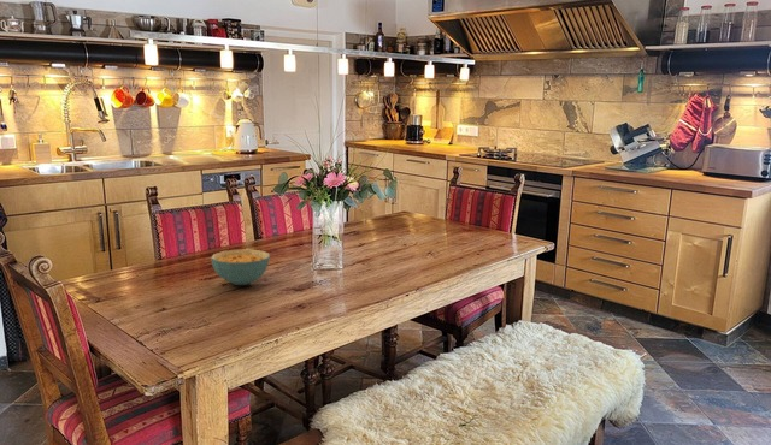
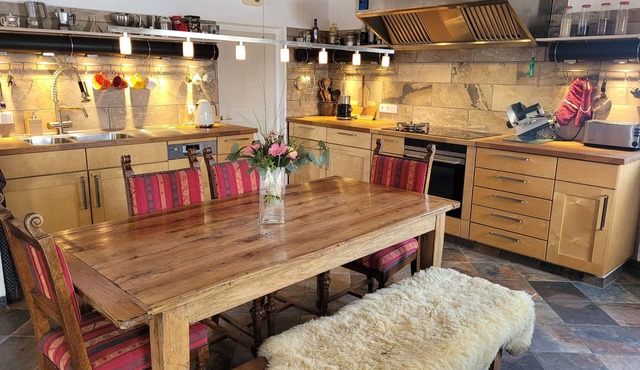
- cereal bowl (241, 268)
